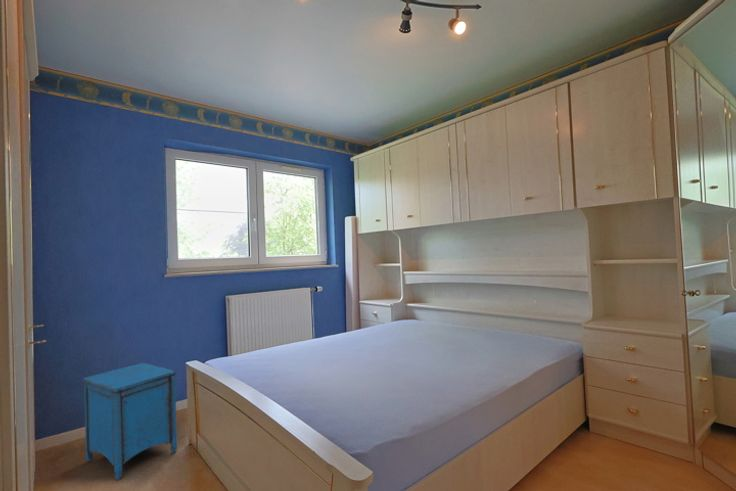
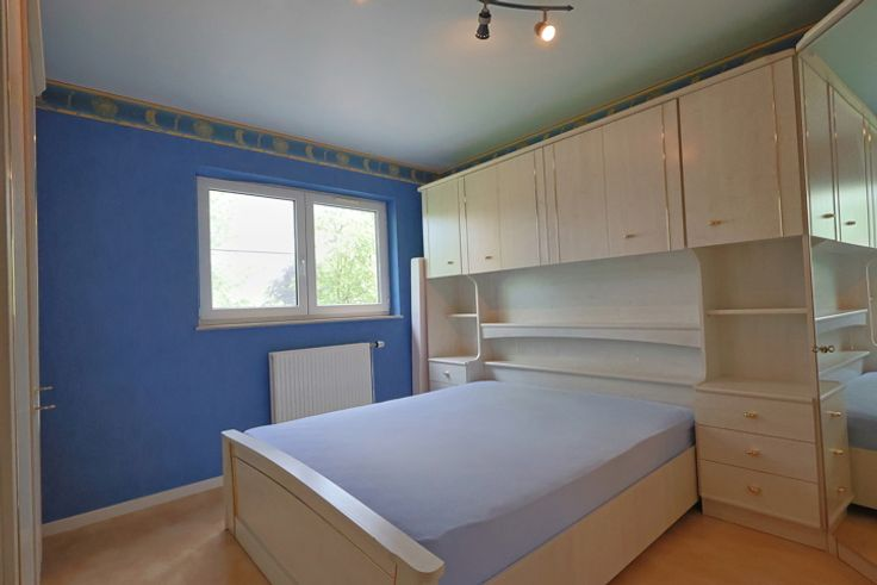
- nightstand (131, 415)
